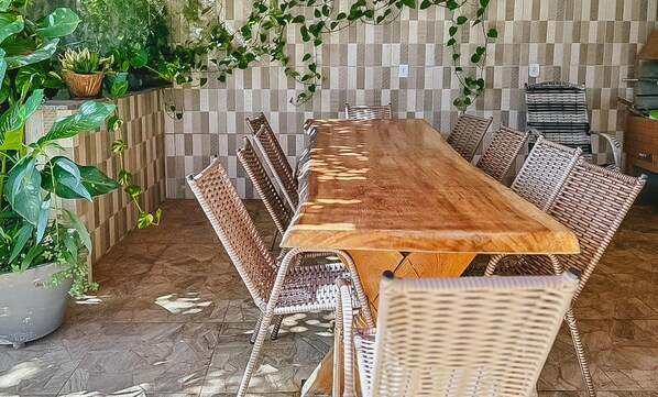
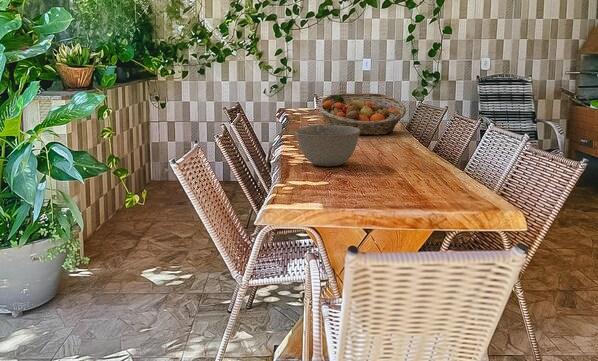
+ fruit basket (361, 113)
+ bowl (327, 146)
